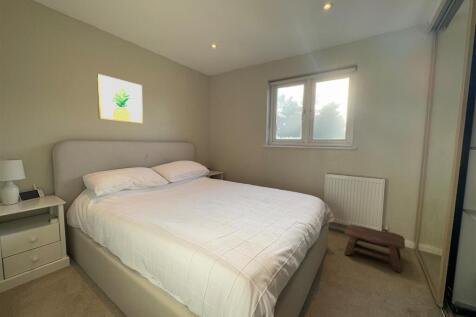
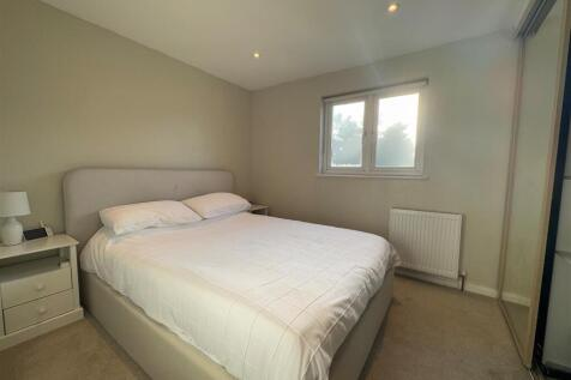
- wall art (121, 101)
- stool (373, 244)
